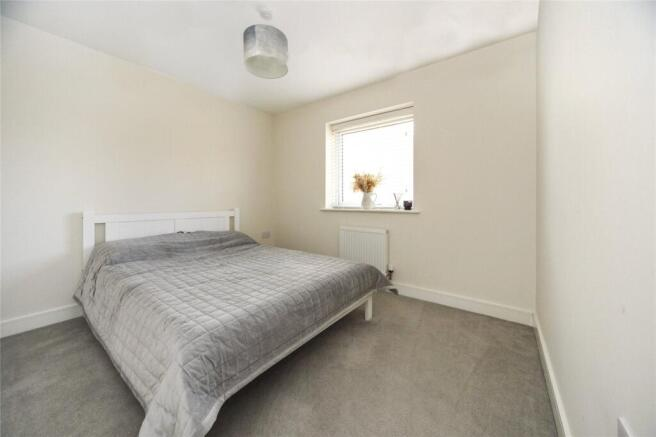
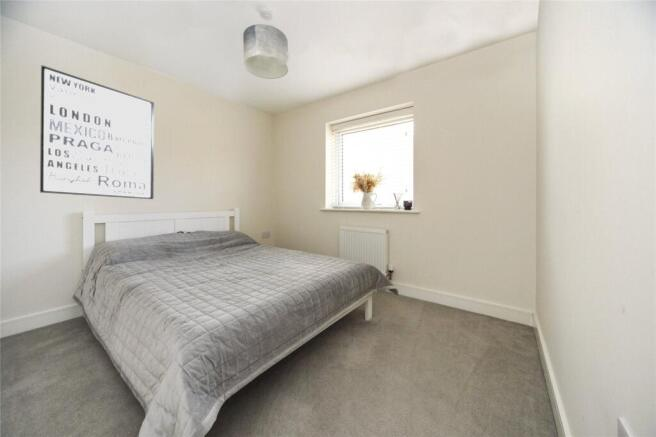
+ wall art (104, 141)
